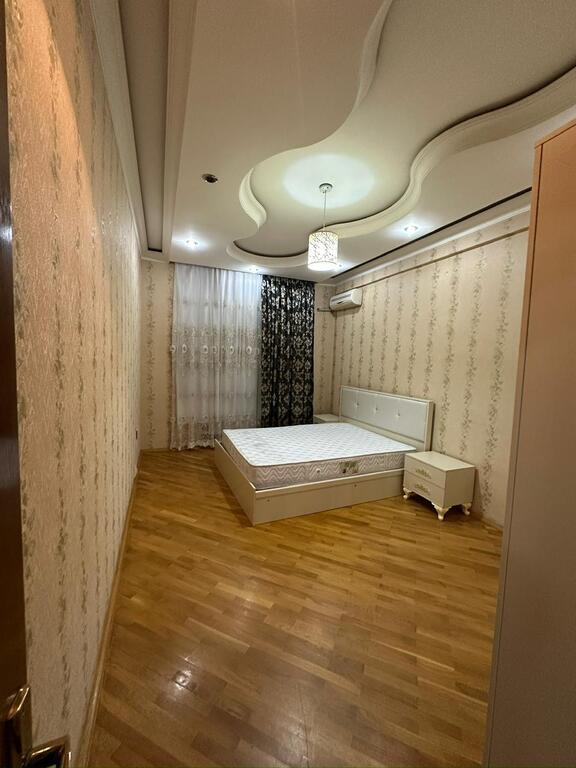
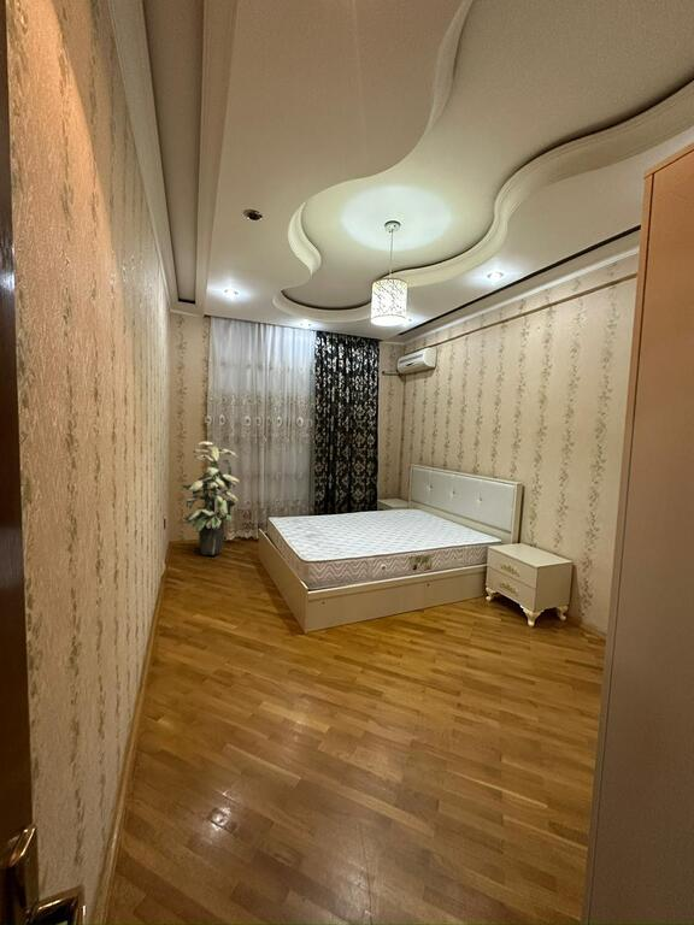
+ indoor plant (210, 497)
